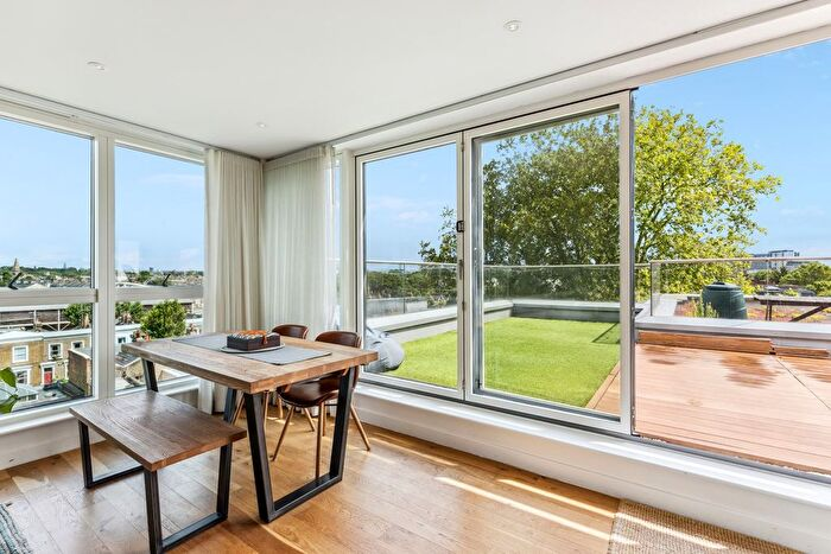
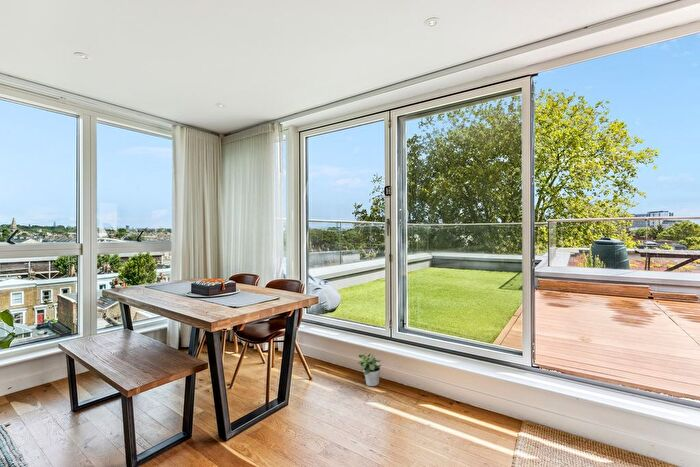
+ potted plant (367, 368)
